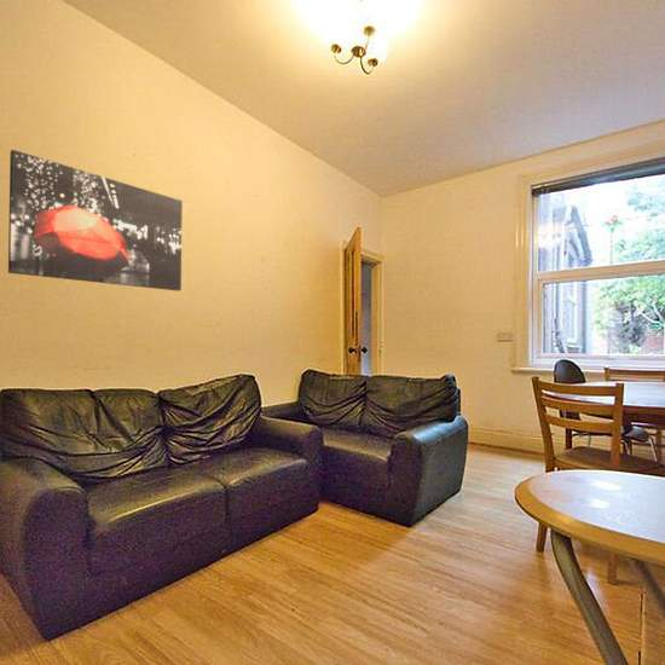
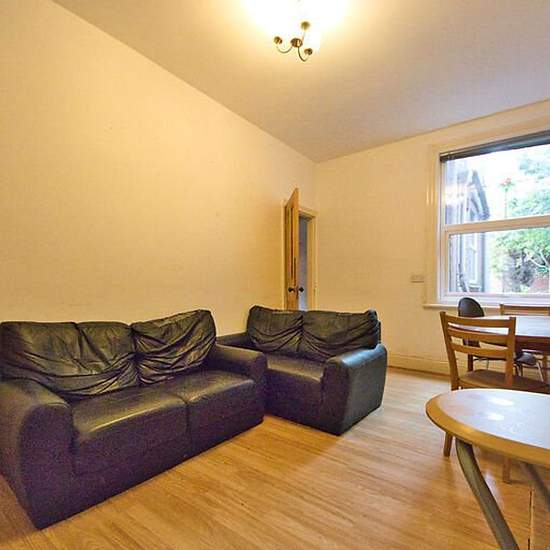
- wall art (108, 231)
